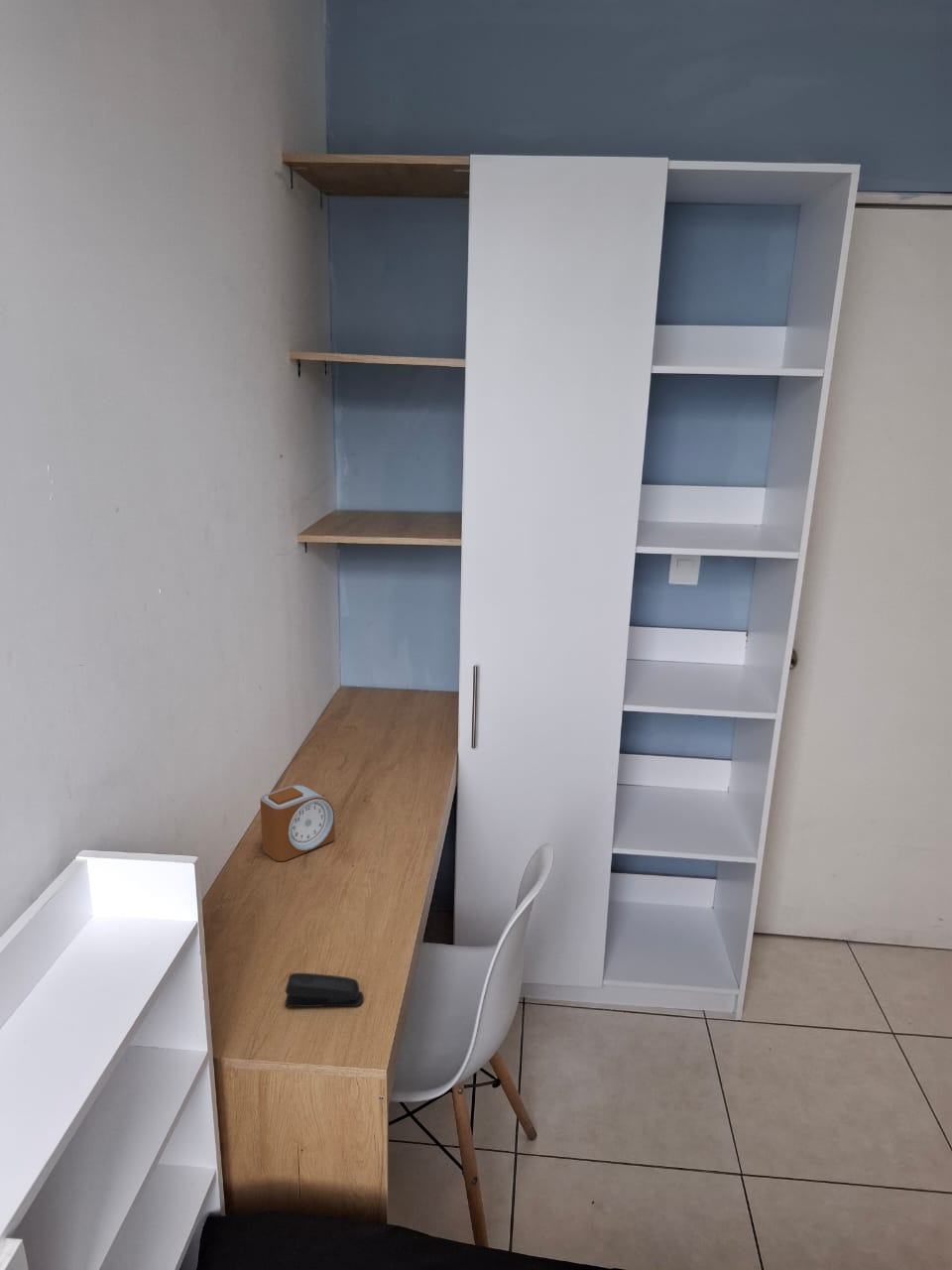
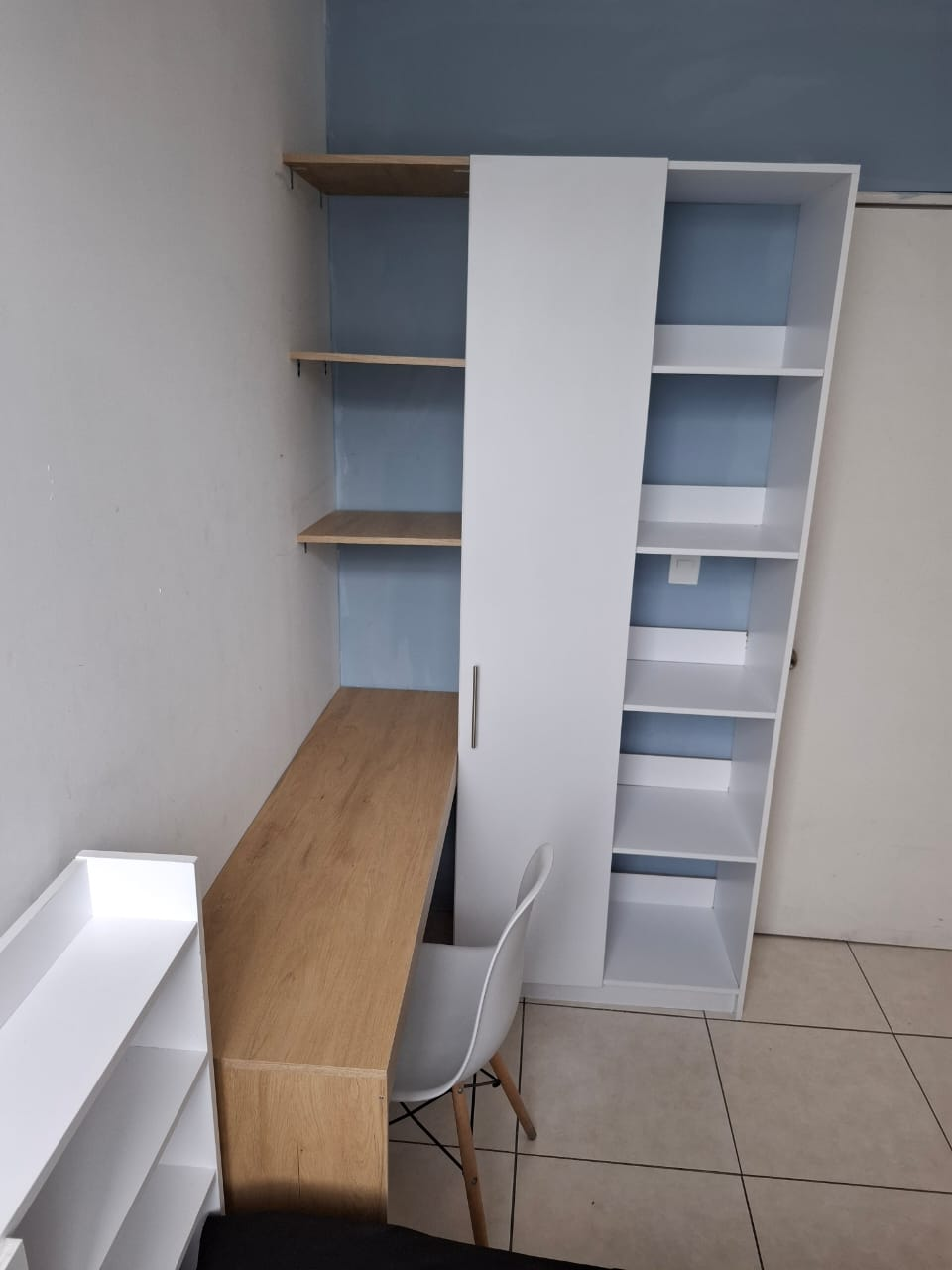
- stapler (324, 988)
- alarm clock (297, 818)
